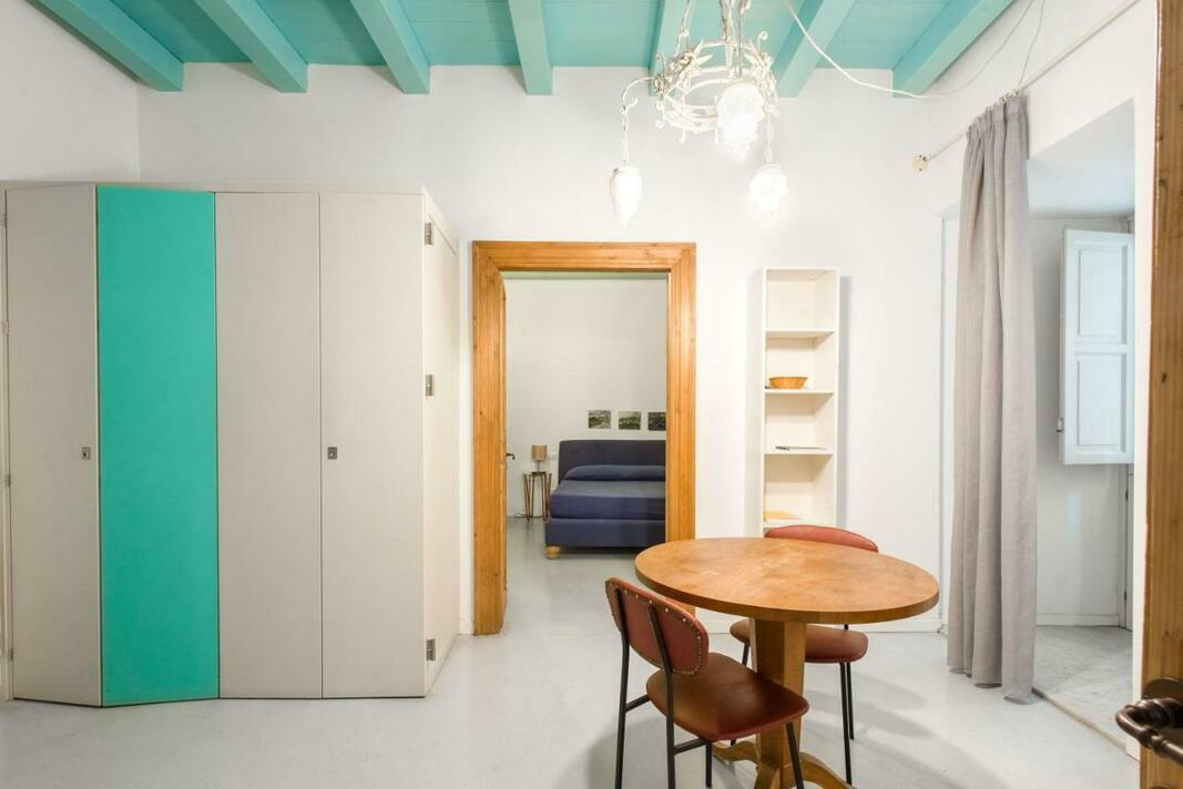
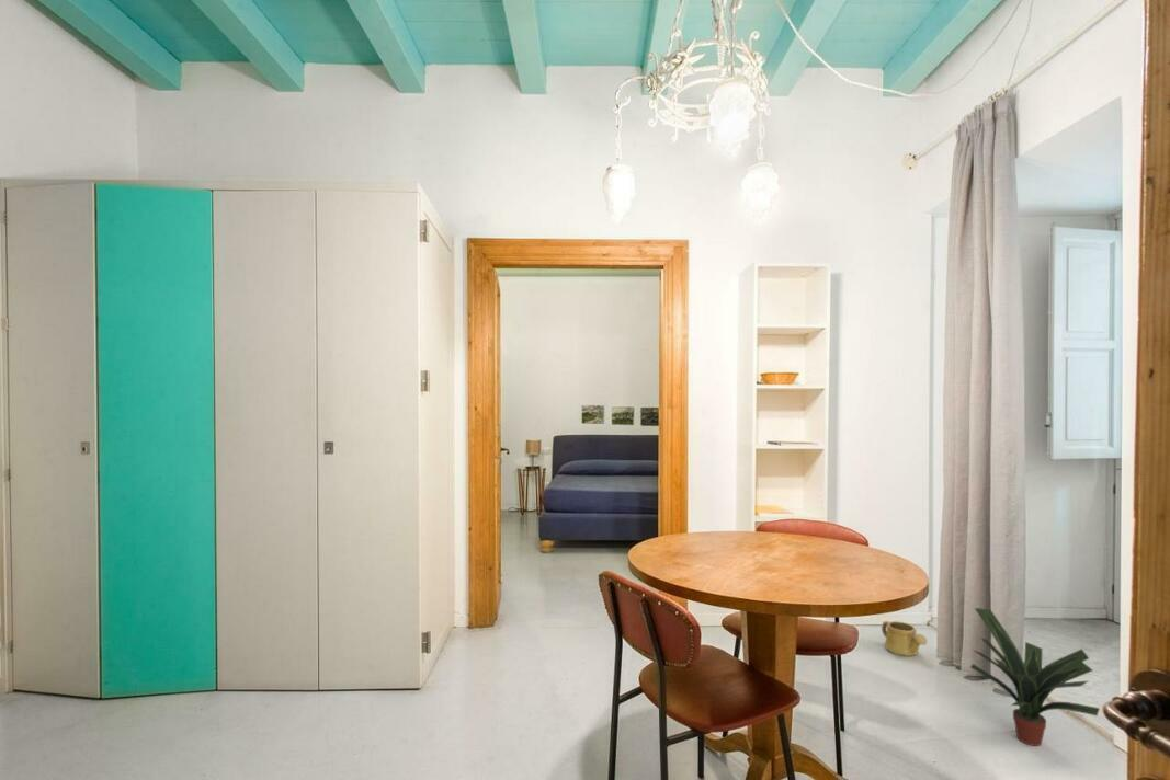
+ watering can (902, 639)
+ potted plant (1026, 681)
